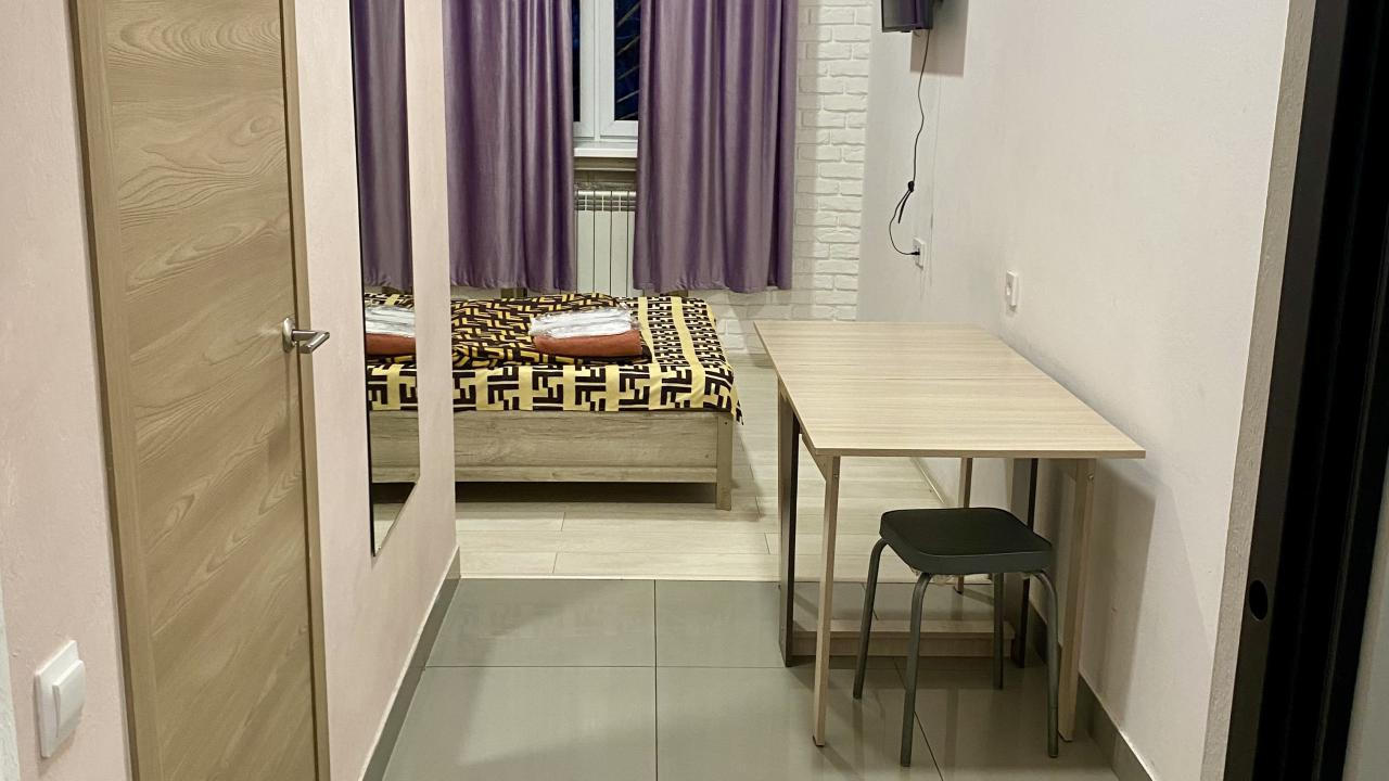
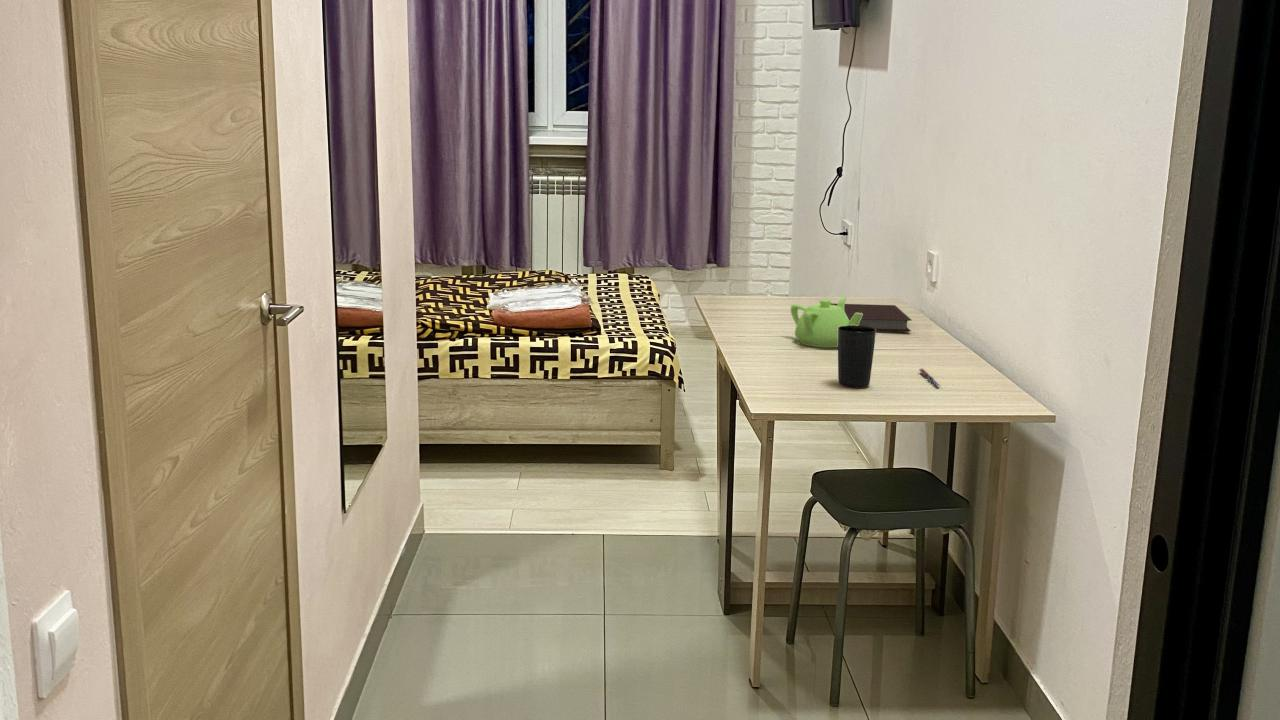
+ cup (855, 356)
+ teapot (826, 321)
+ pen (929, 377)
+ notebook (864, 316)
